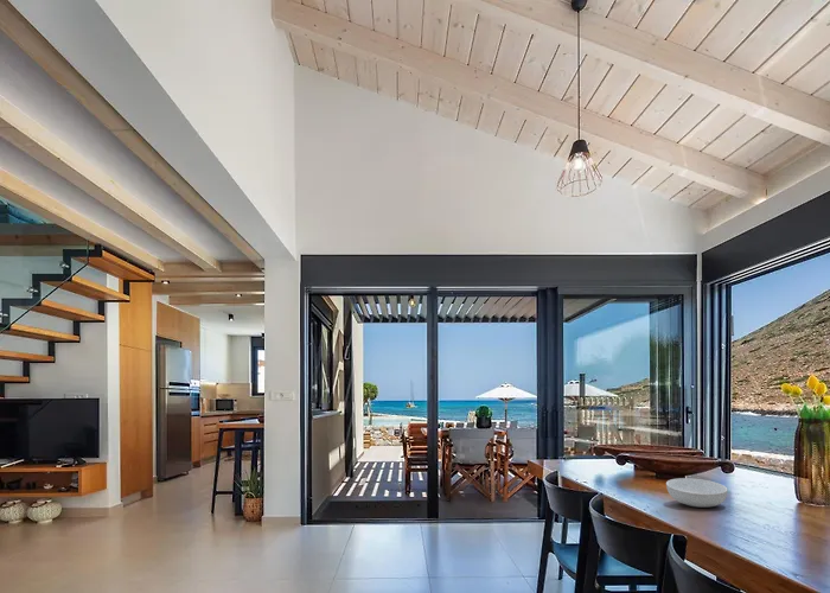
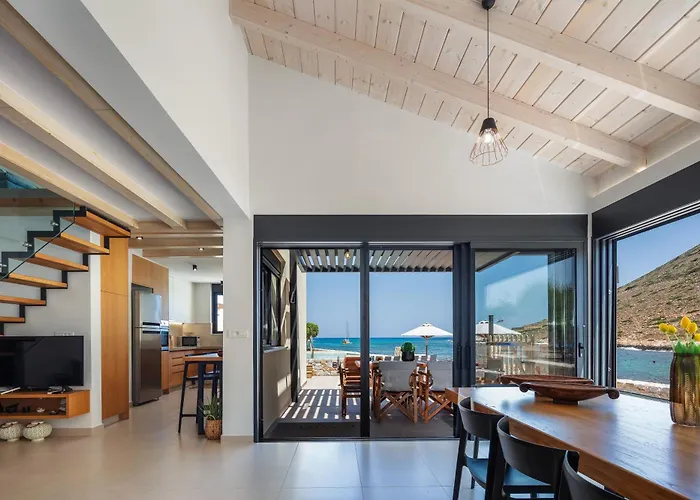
- serving bowl (696, 495)
